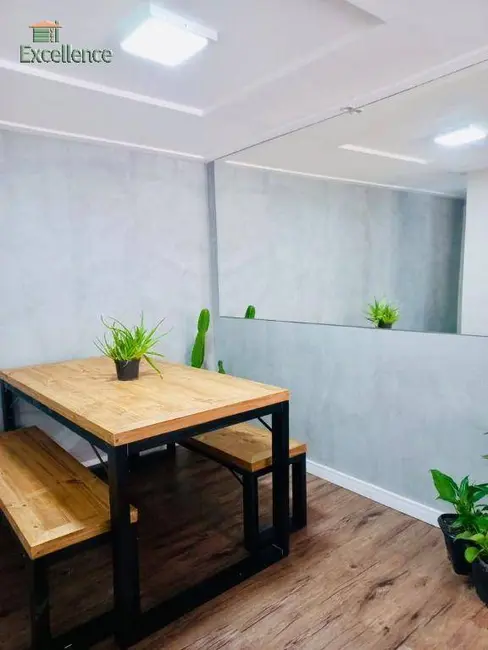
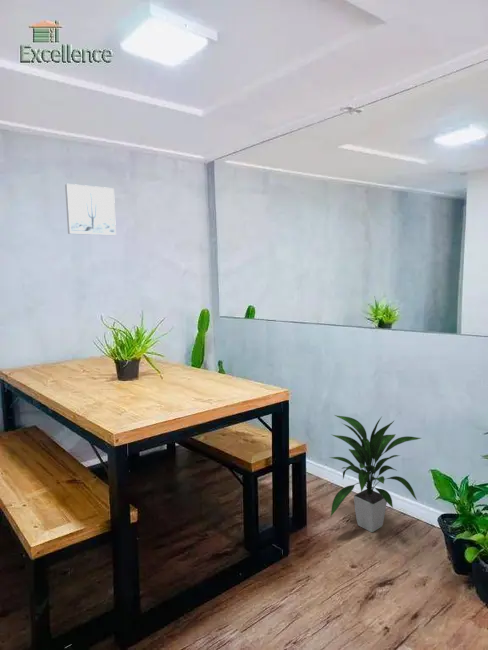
+ wall art (91, 210)
+ indoor plant (366, 470)
